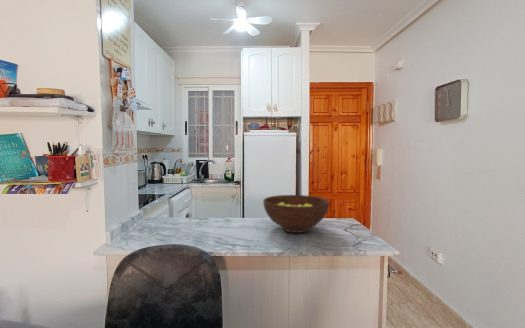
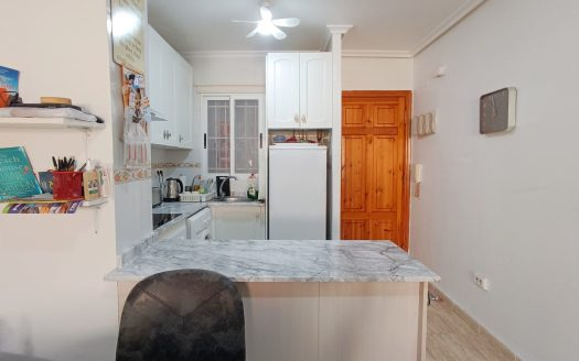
- fruit bowl (295, 215)
